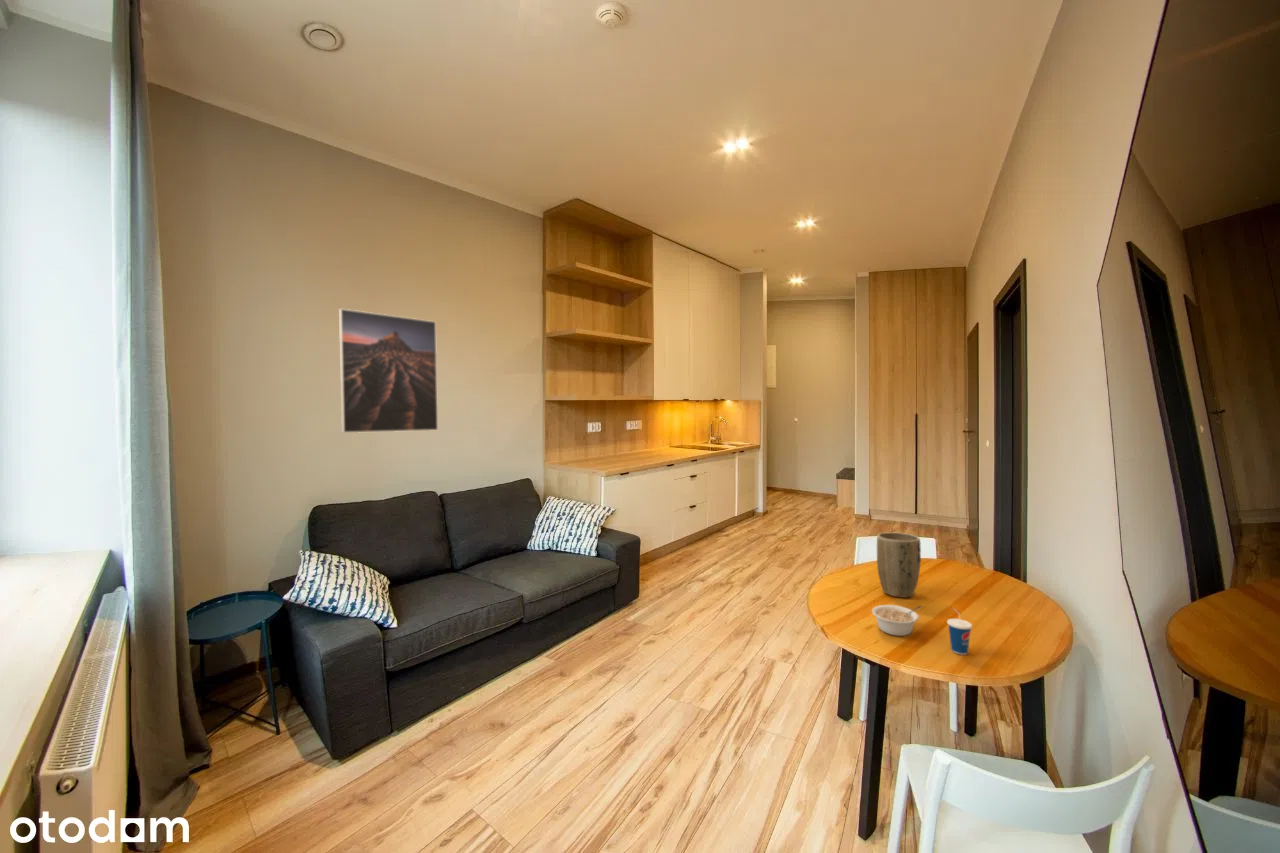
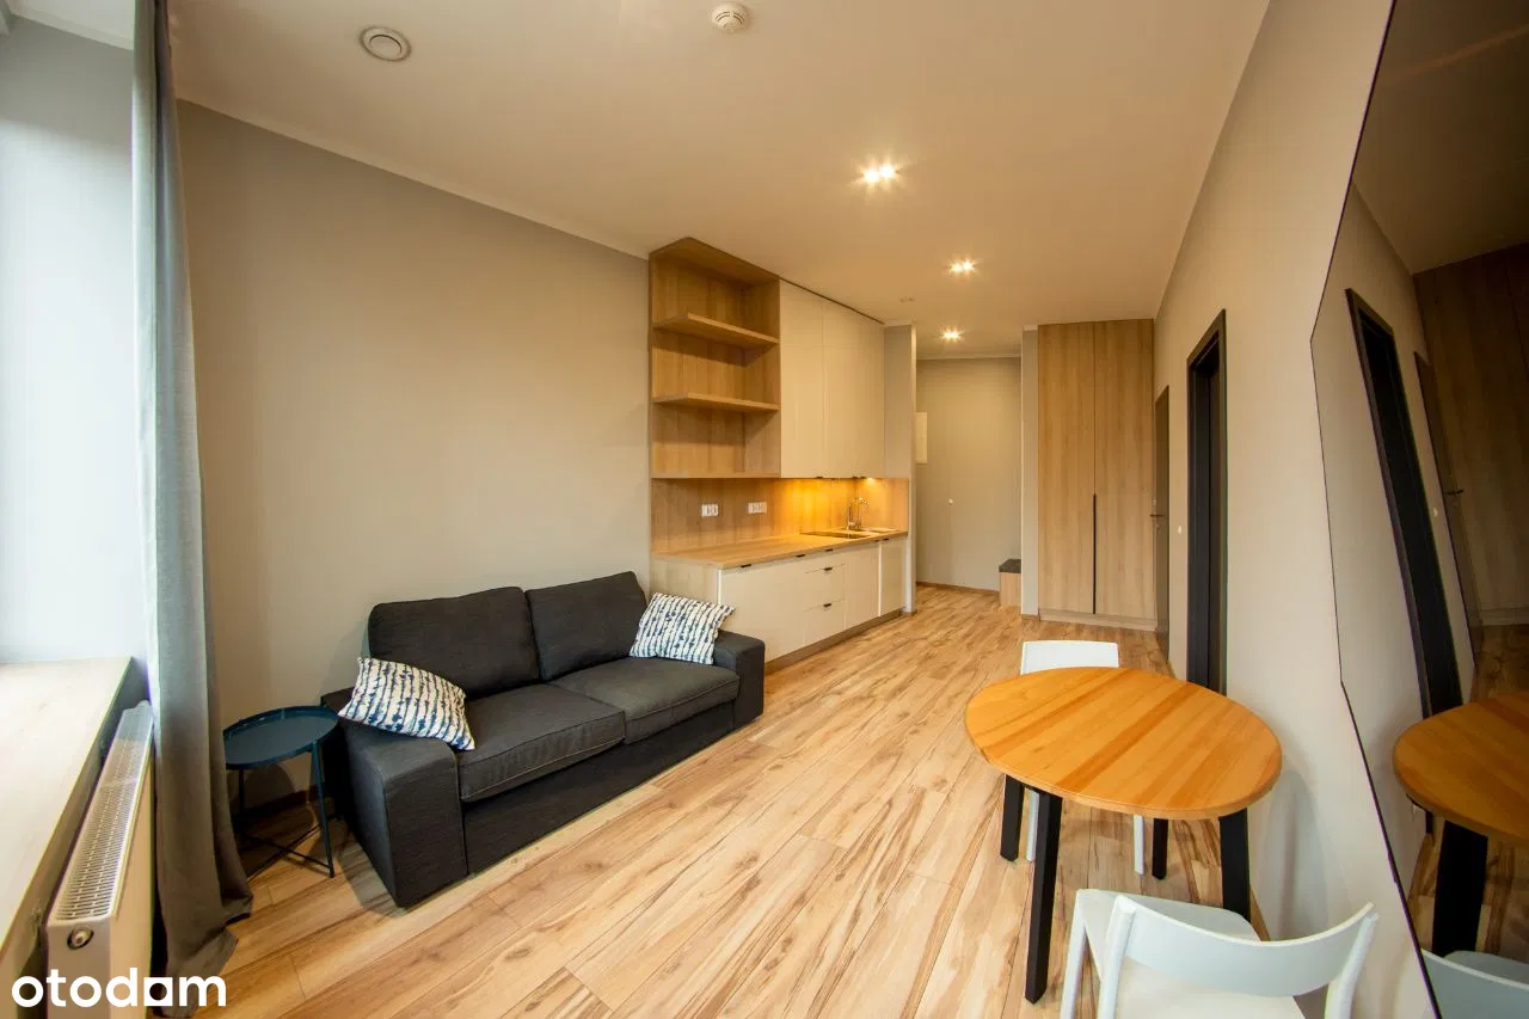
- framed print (391, 373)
- cup (959, 629)
- plant pot (898, 564)
- legume (895, 619)
